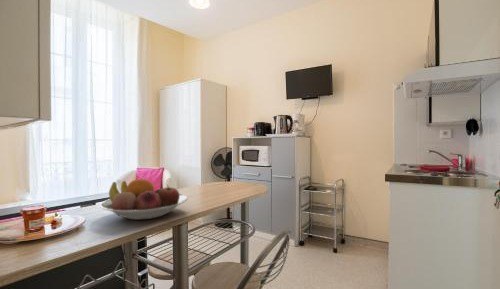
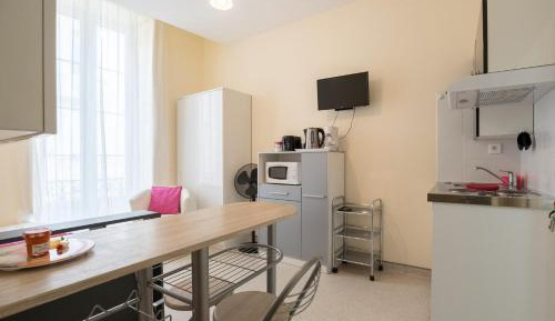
- fruit bowl (146, 196)
